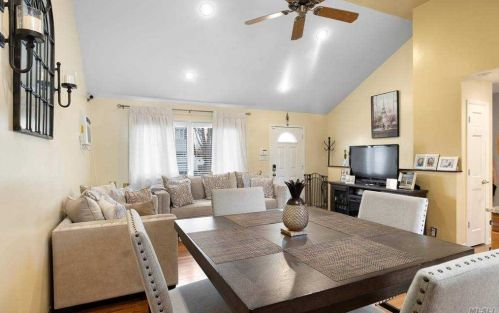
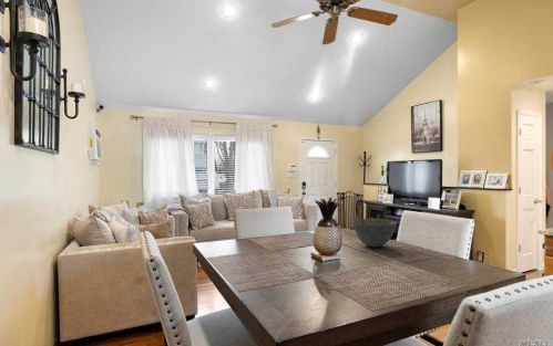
+ bowl (373, 233)
